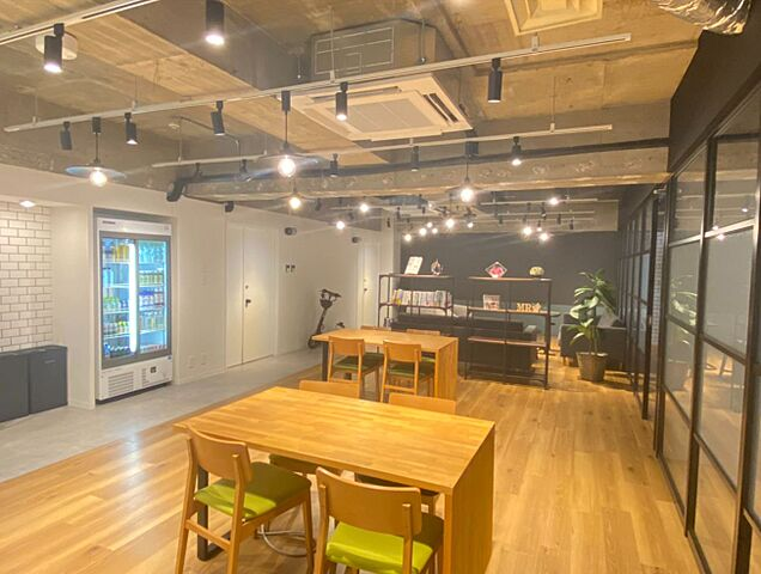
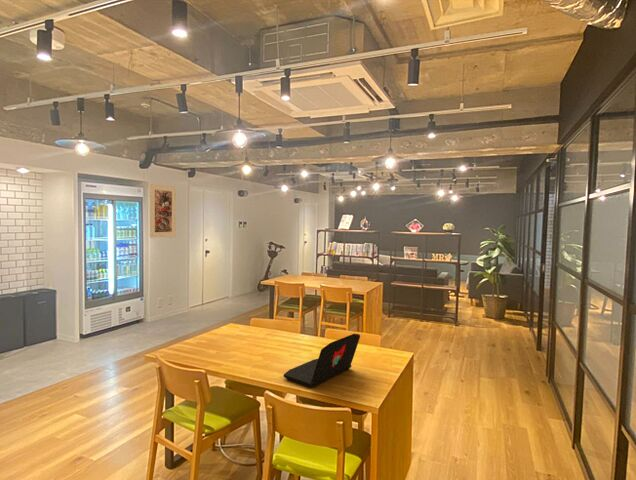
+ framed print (163, 211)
+ laptop (321, 353)
